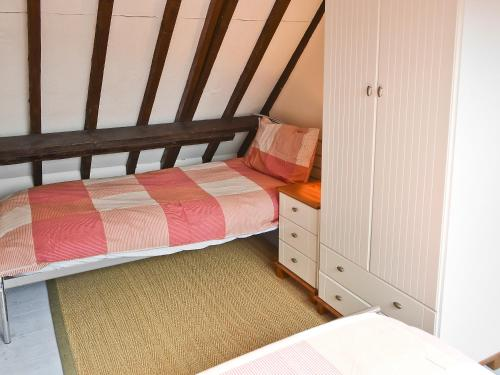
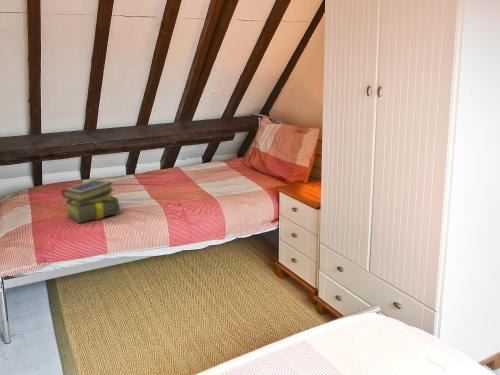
+ stack of books (90, 200)
